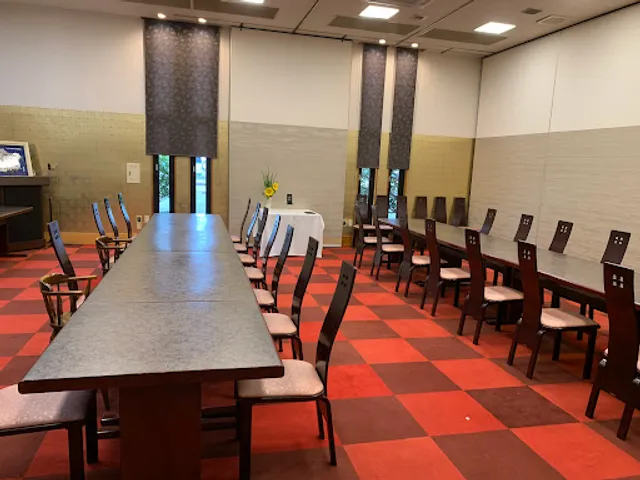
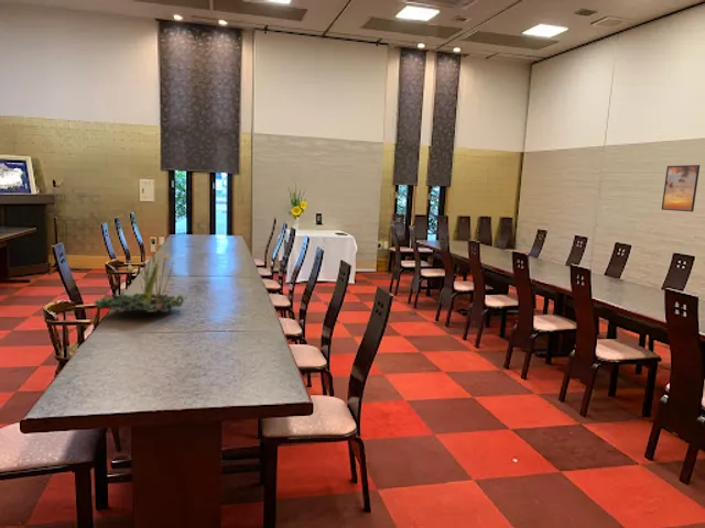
+ plant (141, 284)
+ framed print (680, 188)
